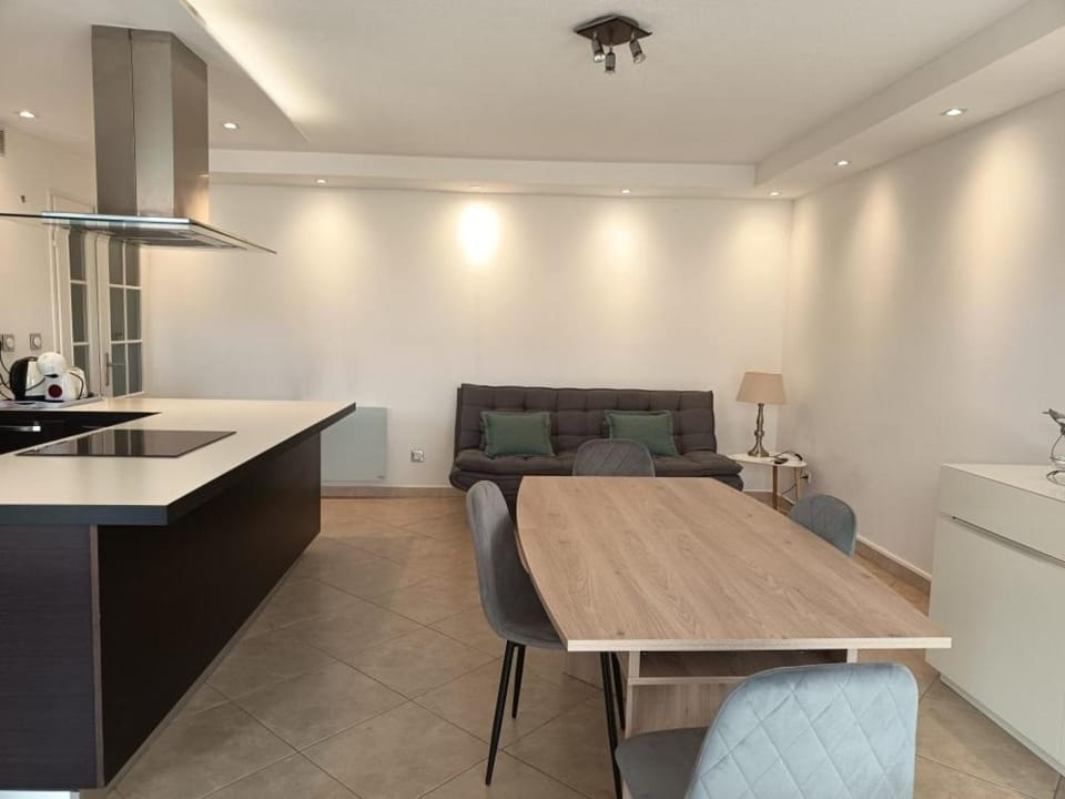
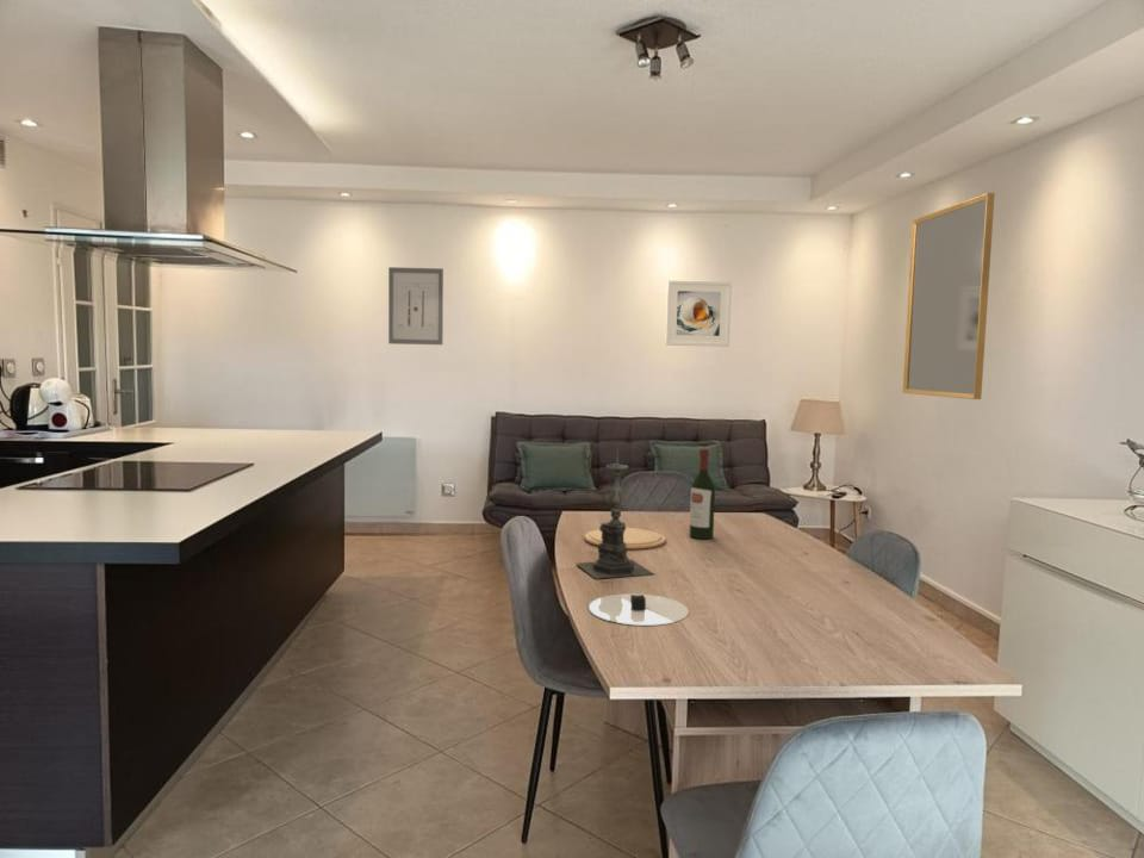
+ wall art (416, 306)
+ wine bottle (702, 492)
+ candle holder (615, 508)
+ plate (638, 602)
+ home mirror (944, 303)
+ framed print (698, 313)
+ plate (624, 536)
